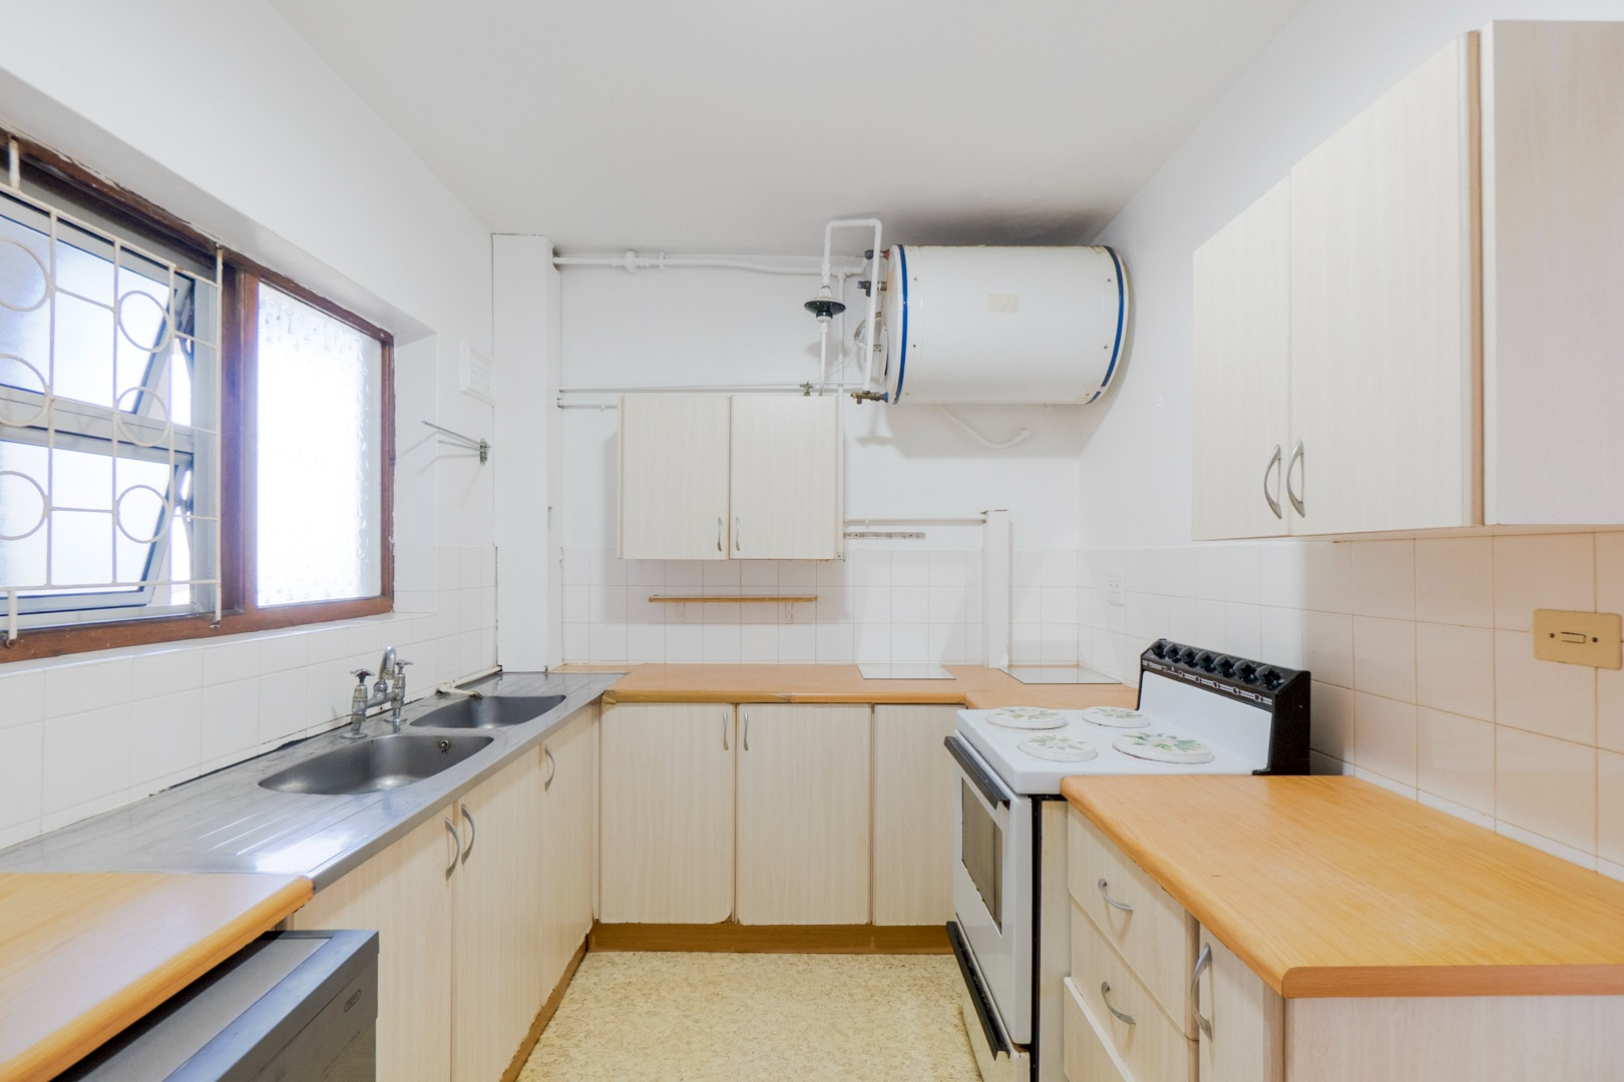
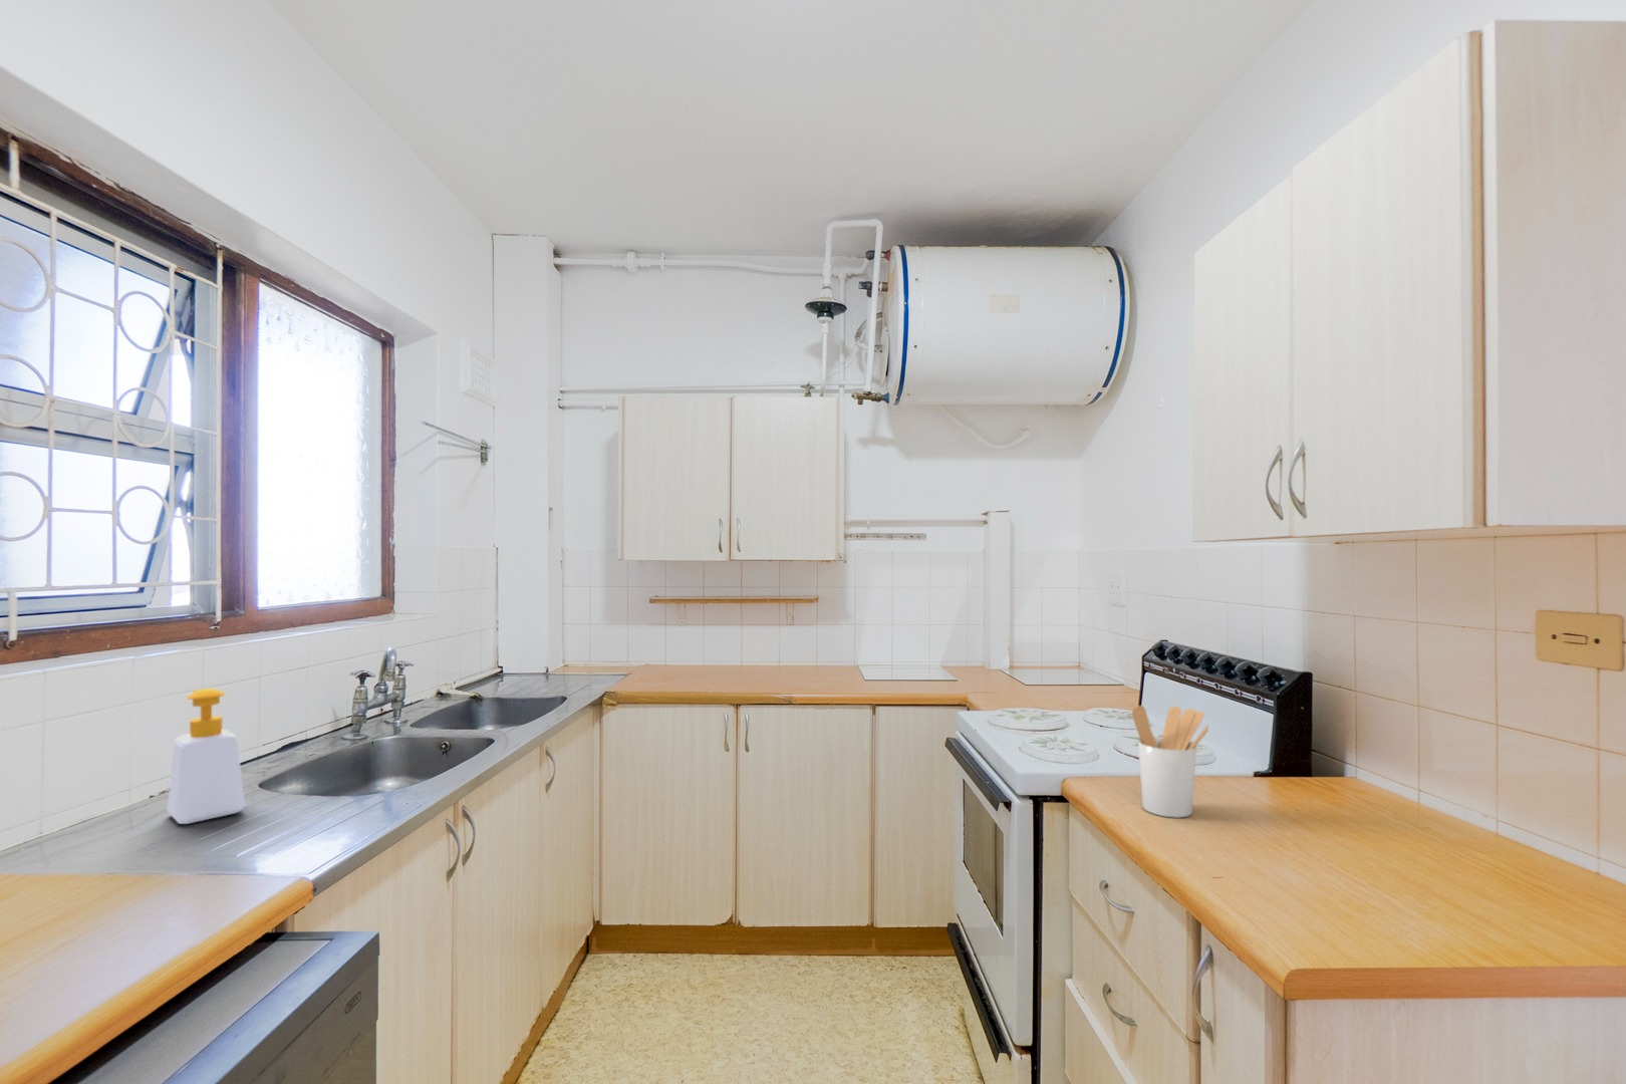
+ utensil holder (1172, 757)
+ soap bottle (203, 749)
